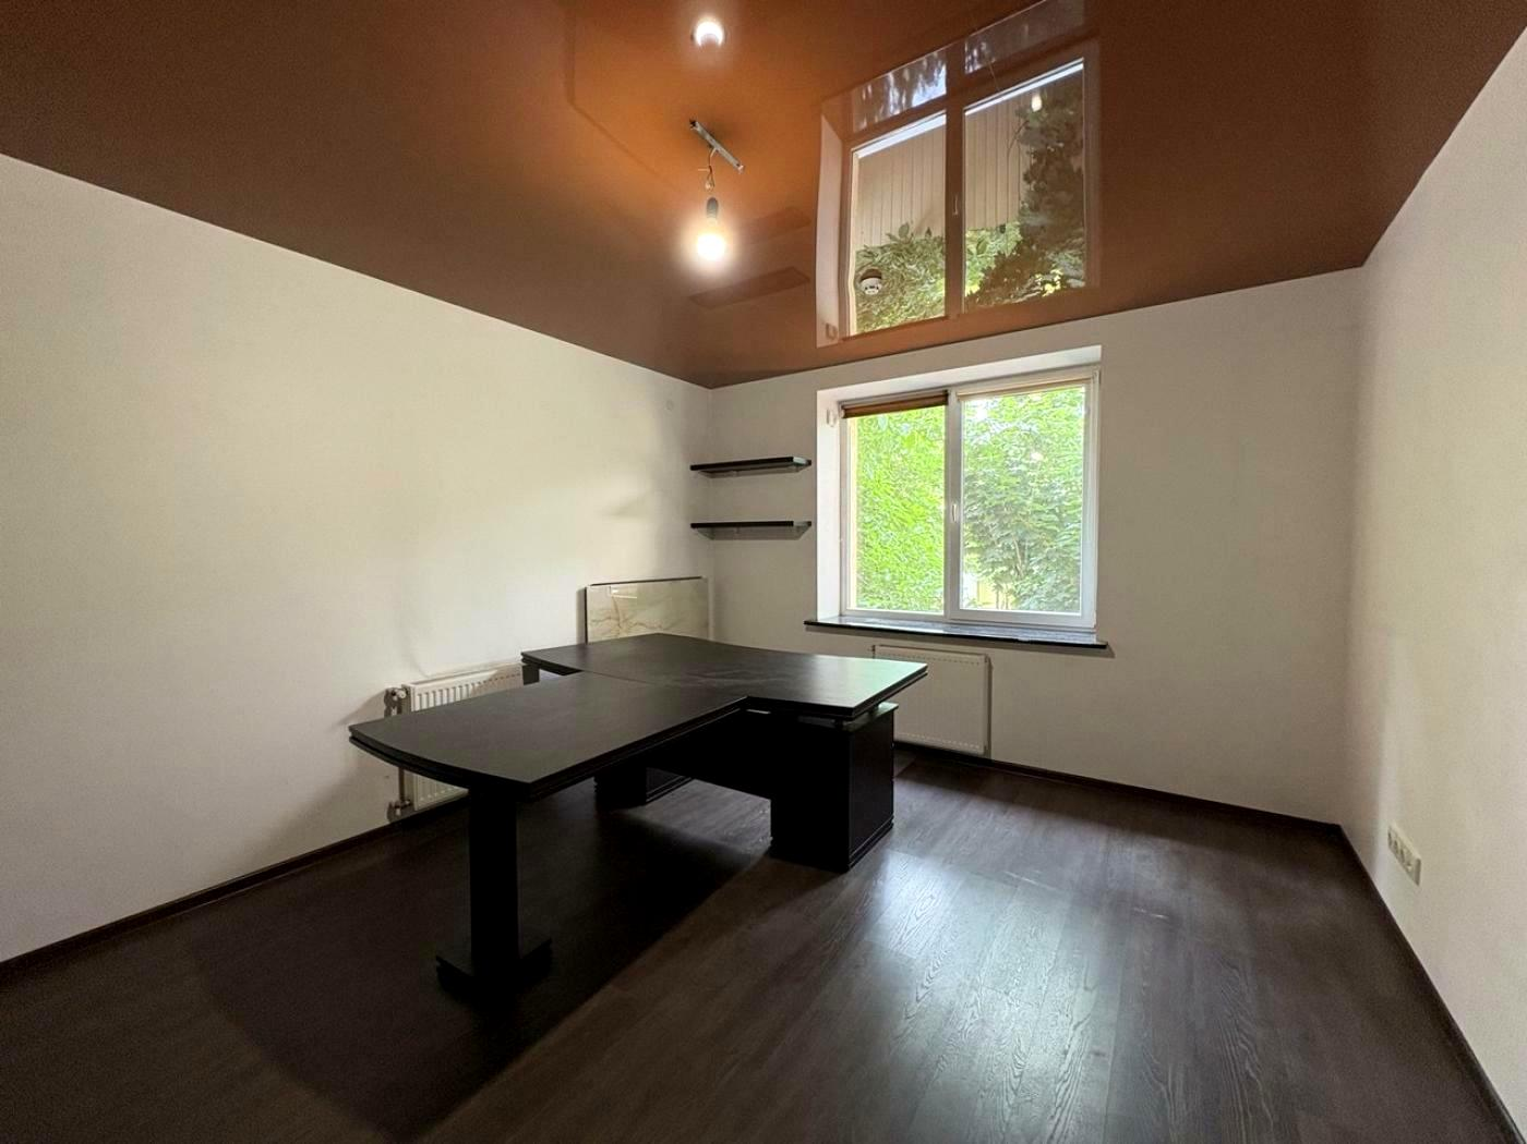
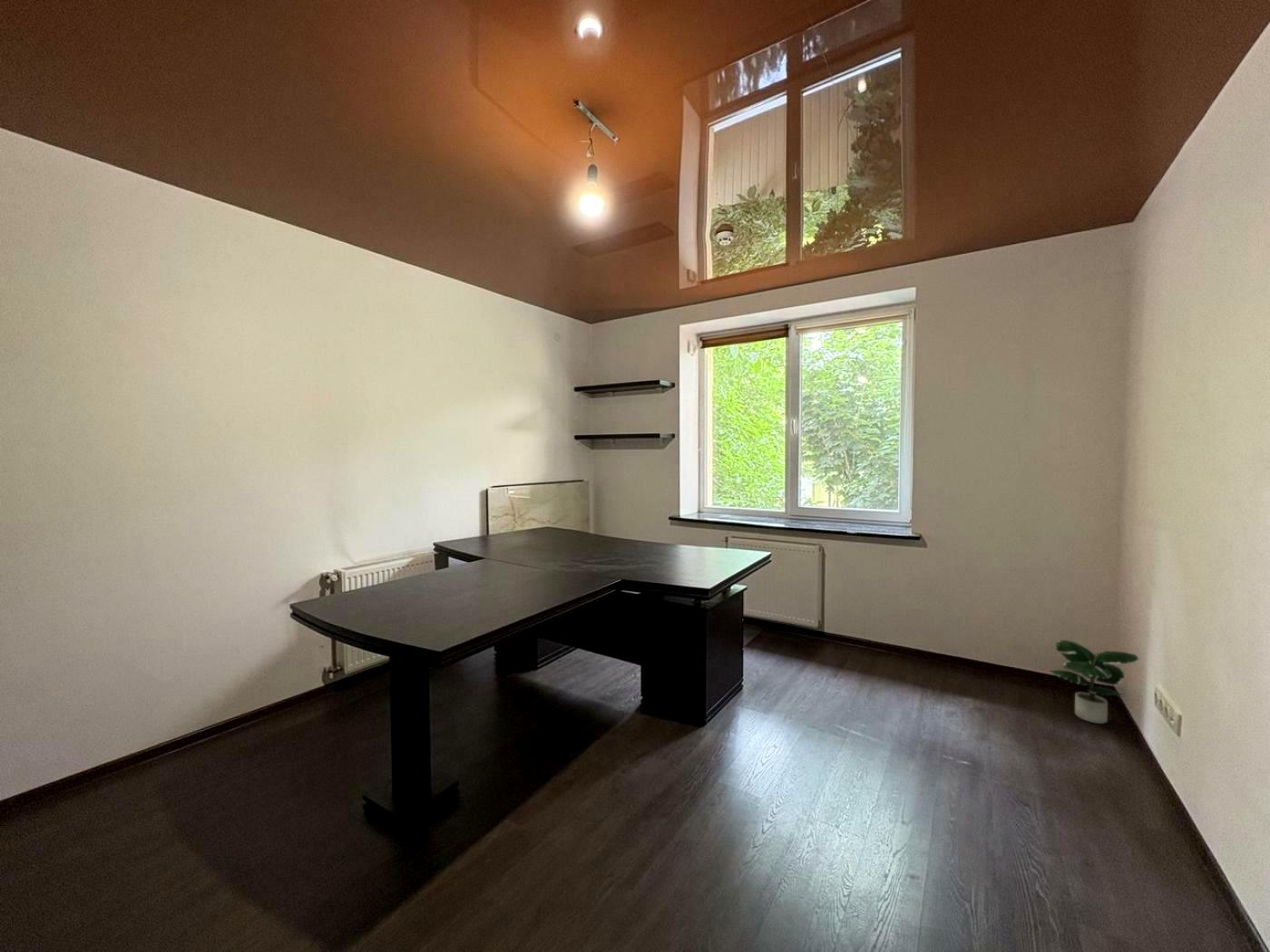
+ potted plant (1092, 684)
